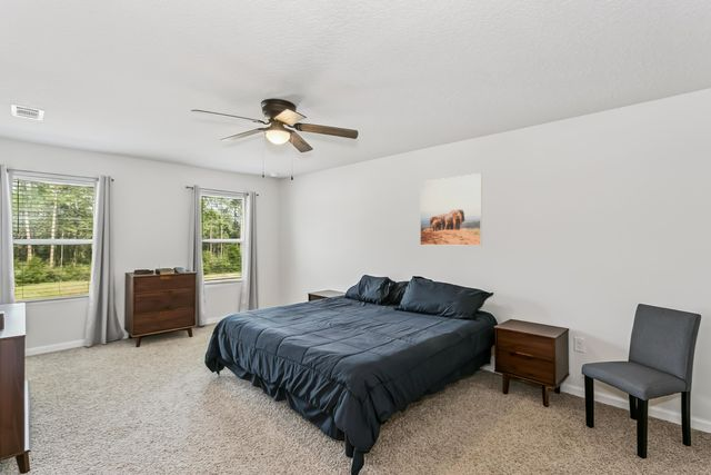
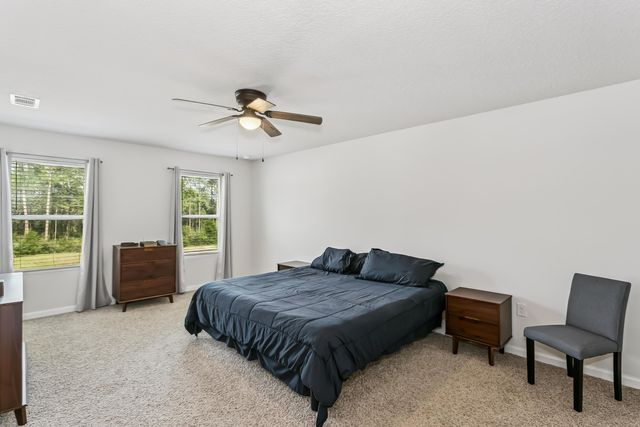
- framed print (449, 211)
